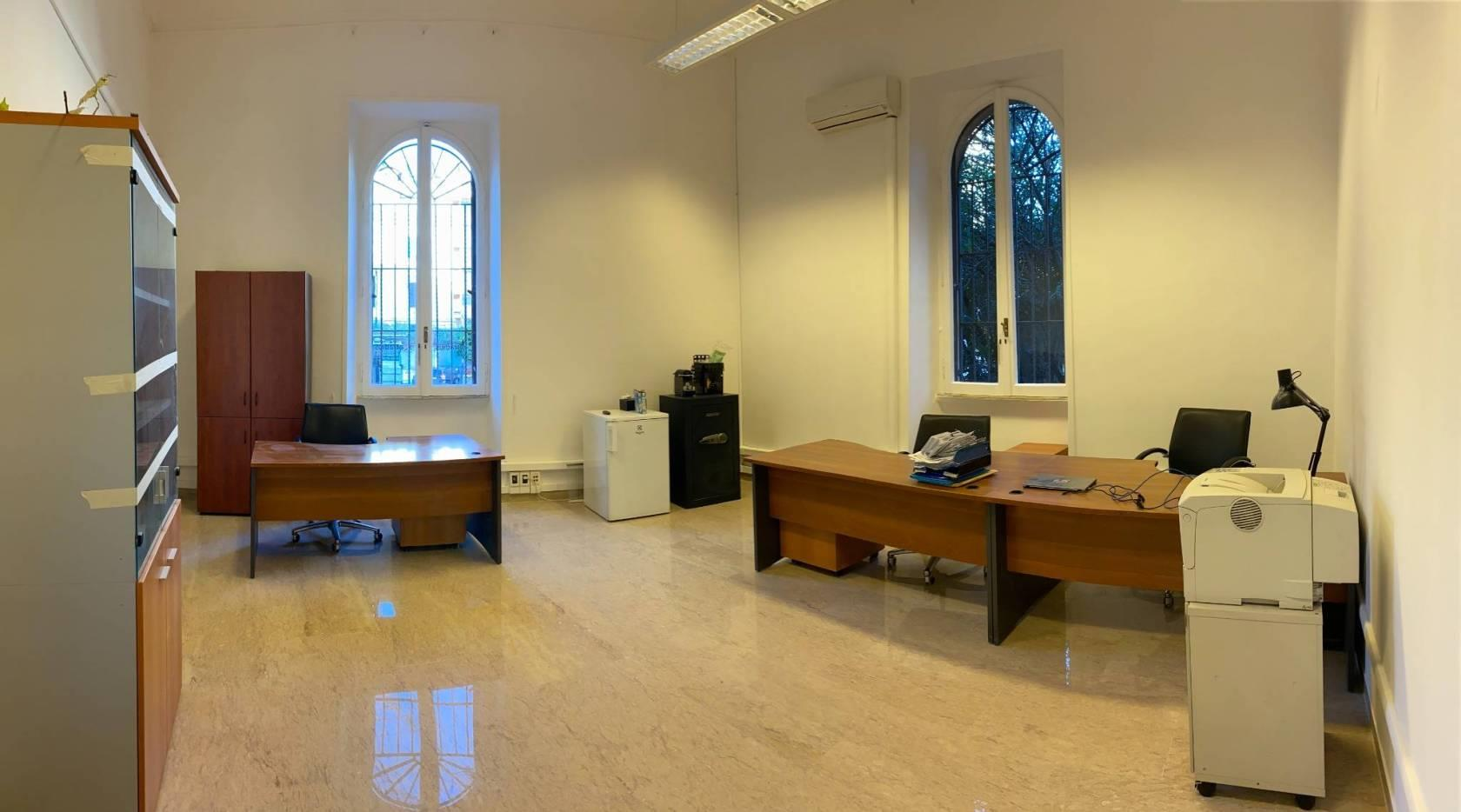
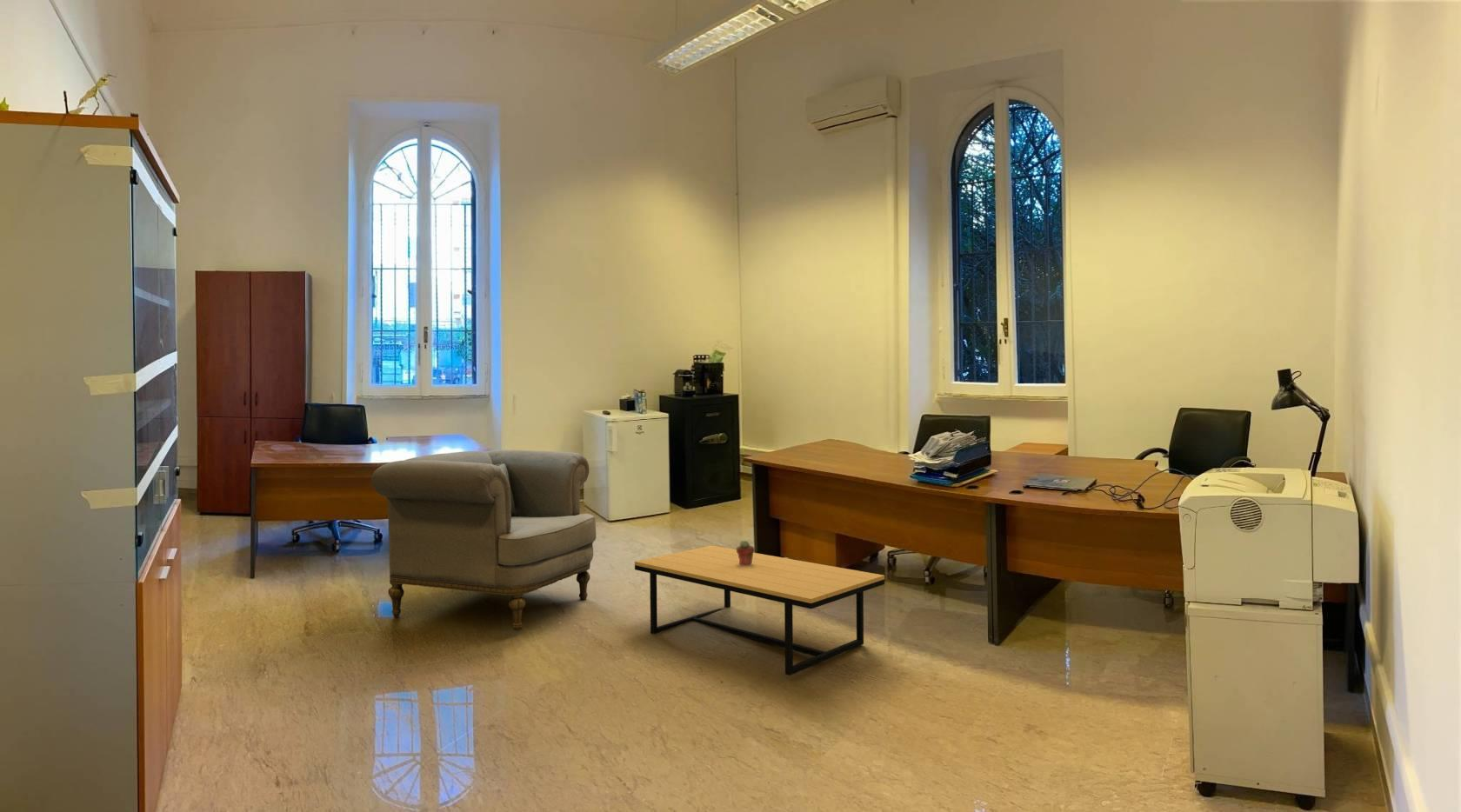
+ coffee table (757, 596)
+ potted succulent (745, 551)
+ armchair (498, 530)
